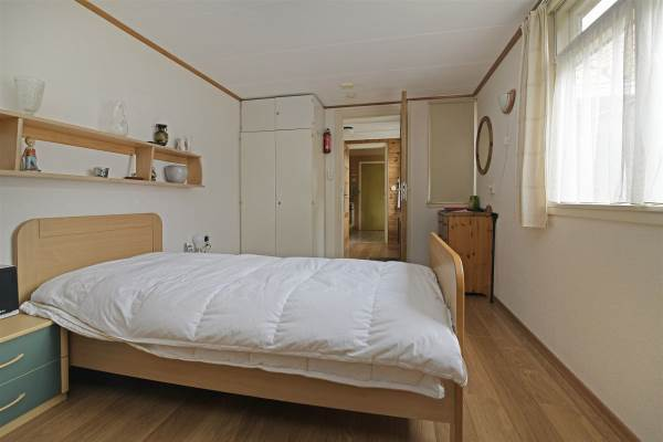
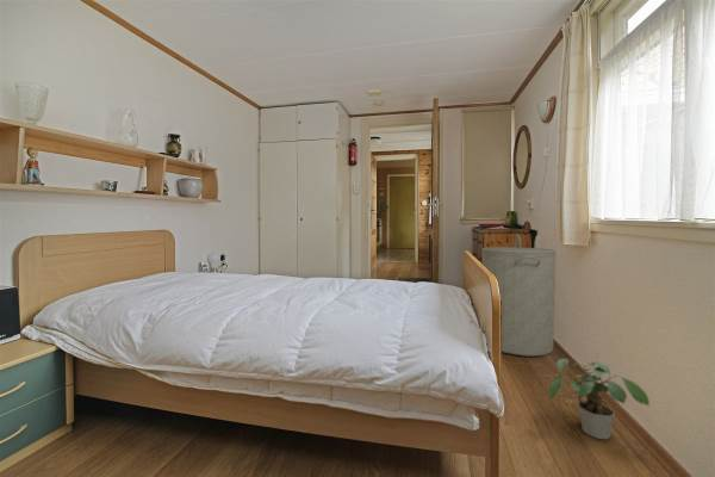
+ potted plant (586, 395)
+ laundry hamper (516, 289)
